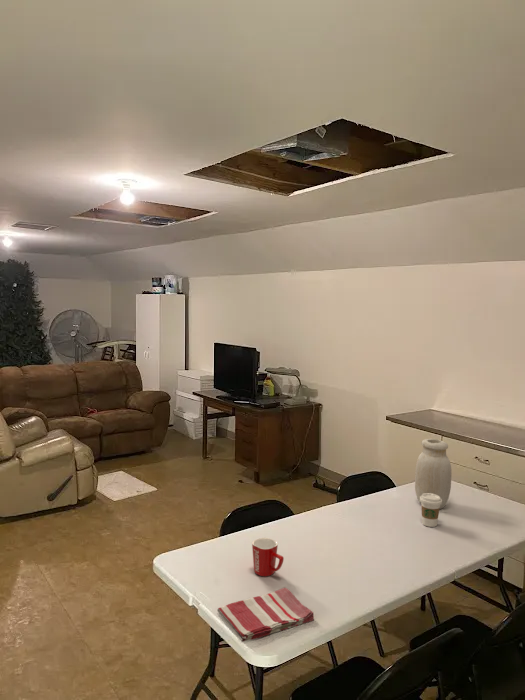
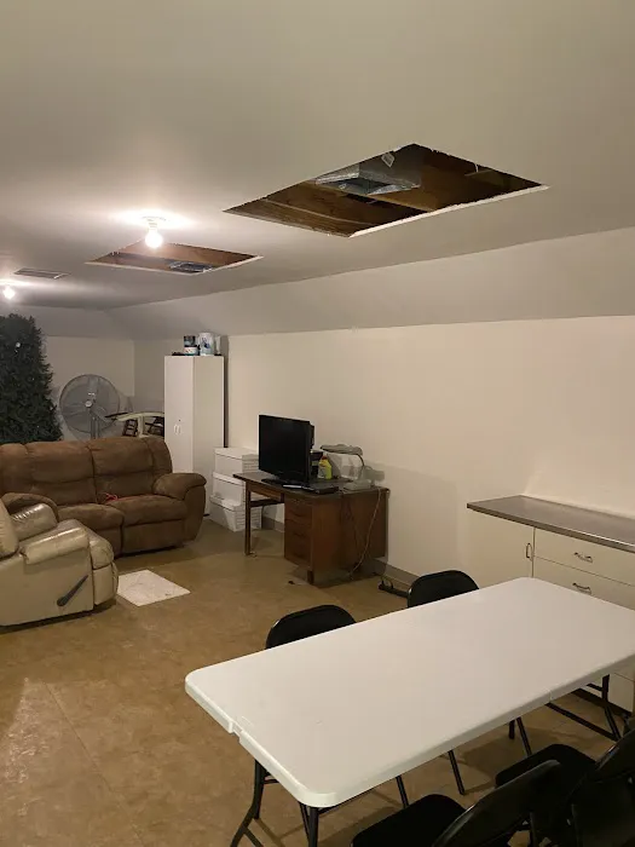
- jar (433, 472)
- coffee cup (430, 510)
- dish towel (265, 611)
- mug (268, 559)
